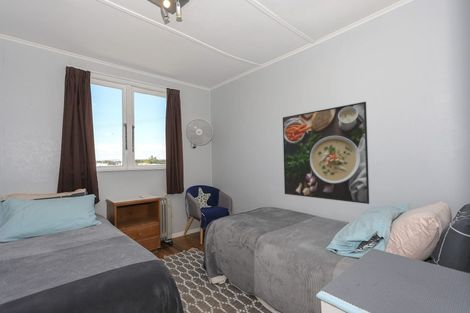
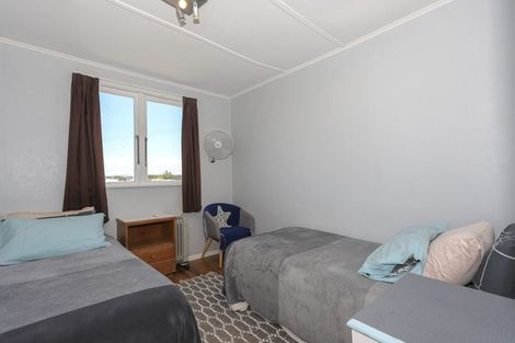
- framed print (319, 154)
